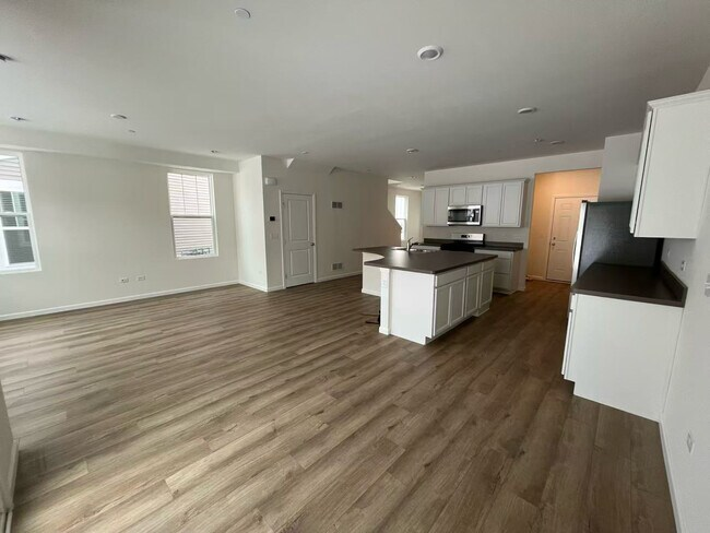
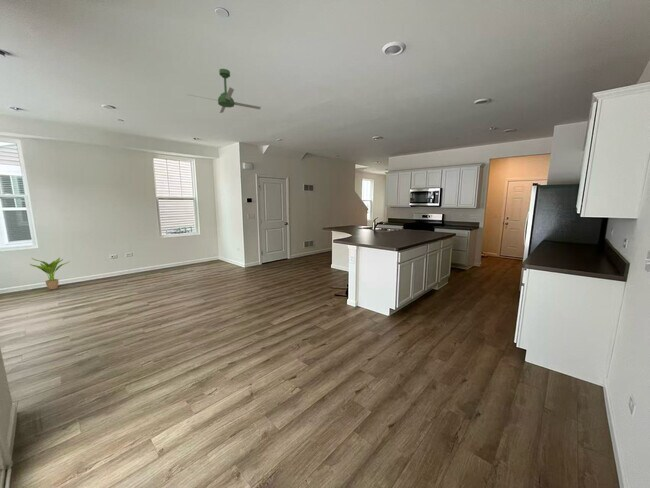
+ ceiling fan (225, 88)
+ potted plant (51, 272)
